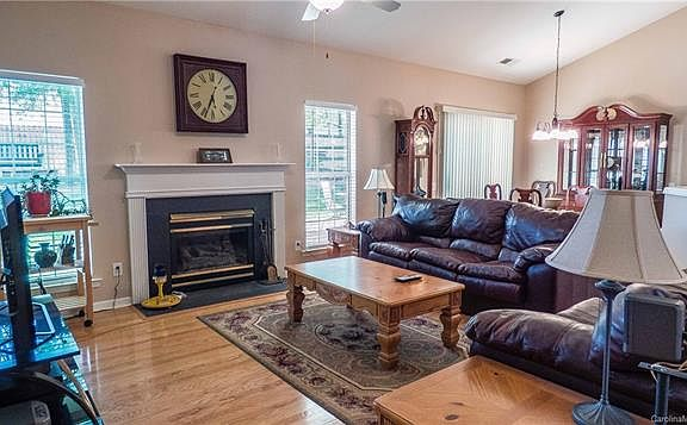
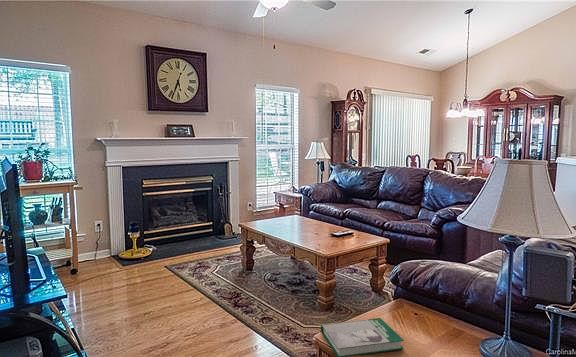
+ book (360, 335)
